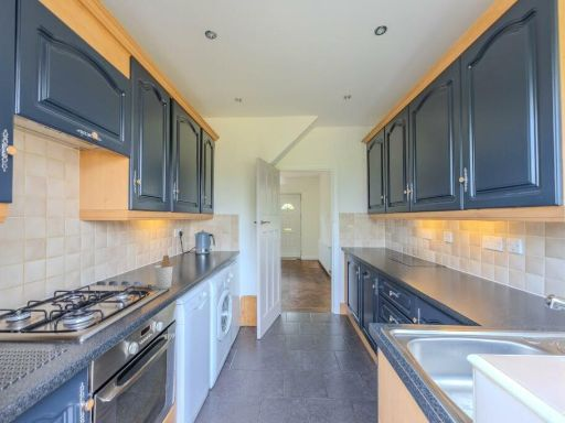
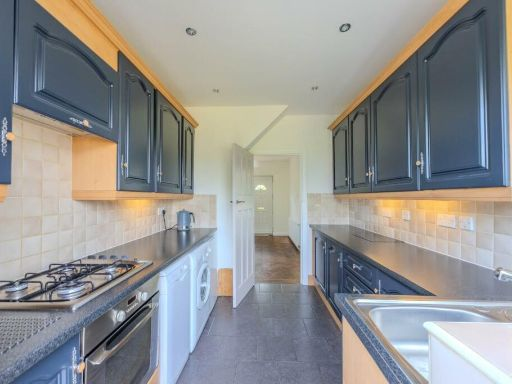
- utensil holder (168, 271)
